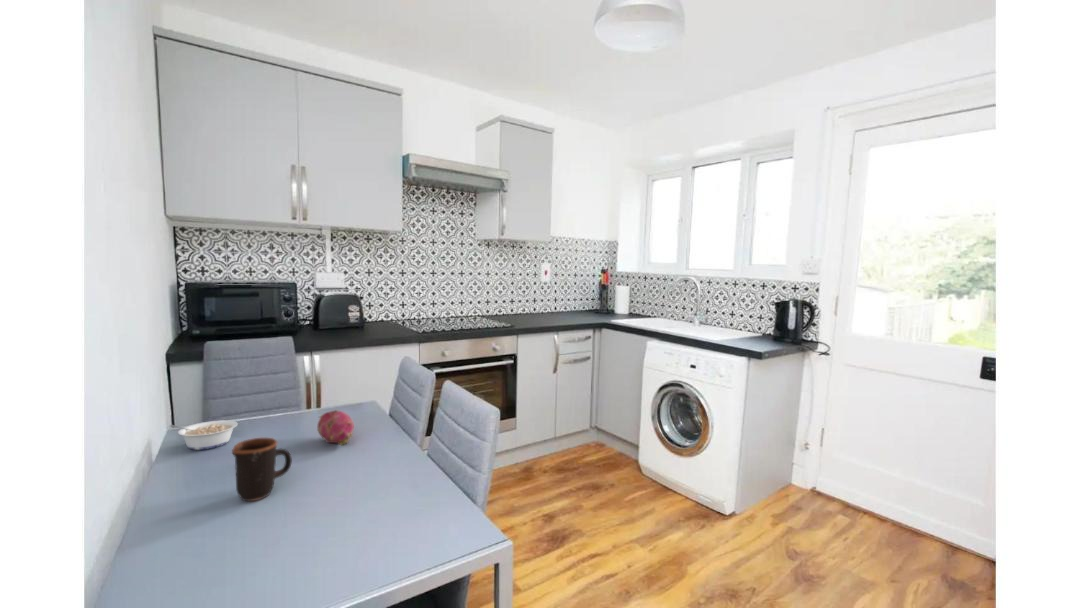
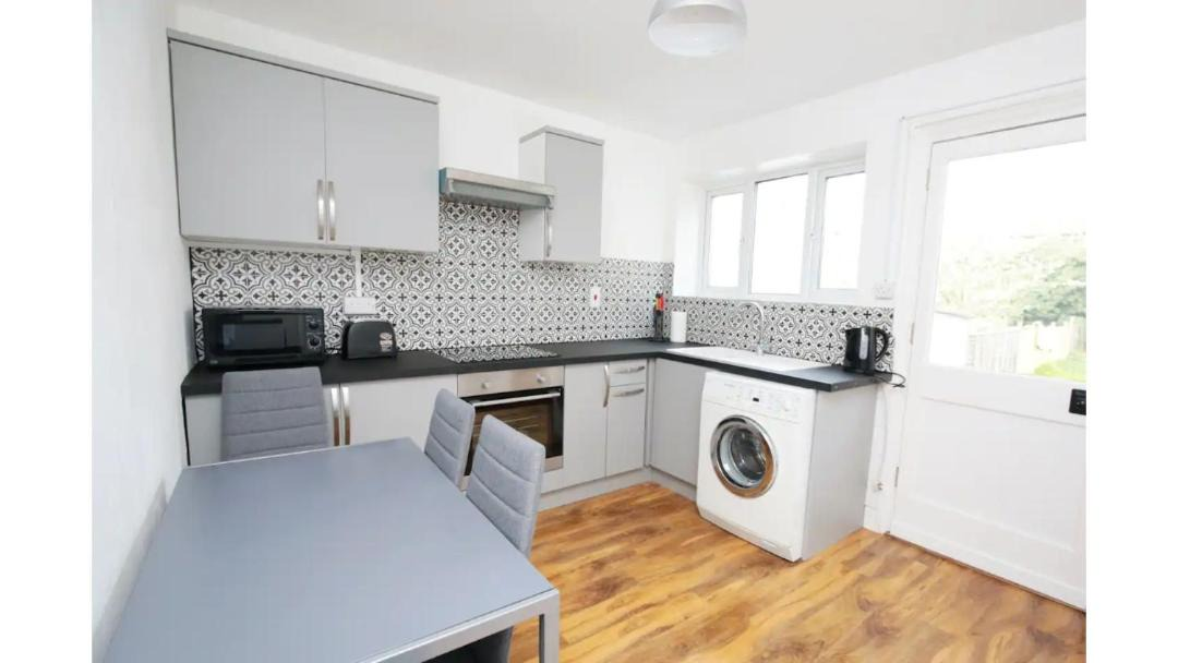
- mug (263, 466)
- fruit (335, 425)
- legume (206, 434)
